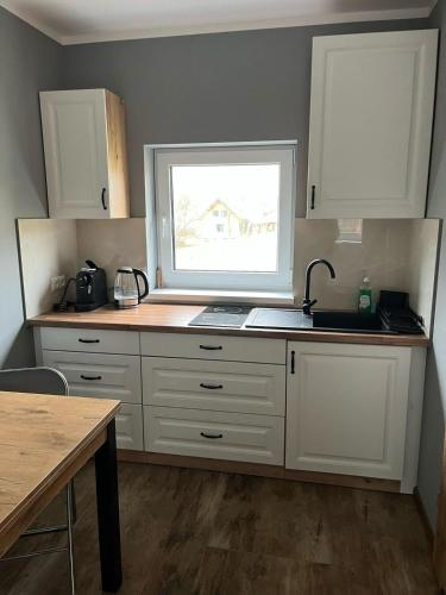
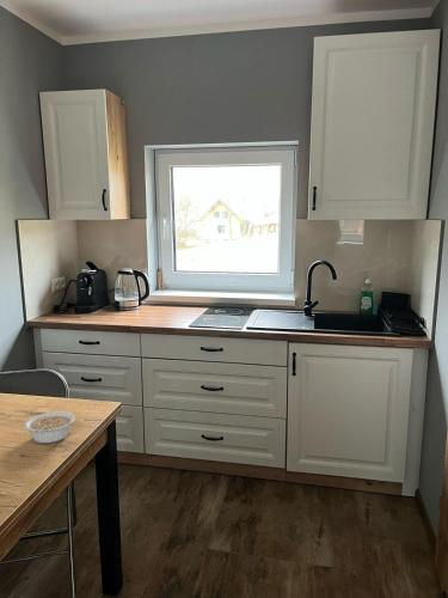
+ legume (51, 426)
